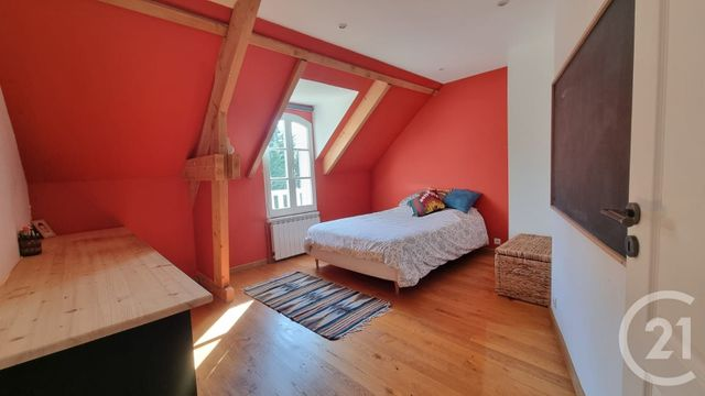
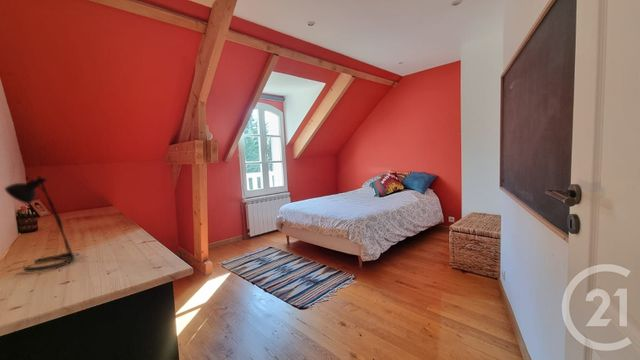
+ desk lamp (53, 214)
